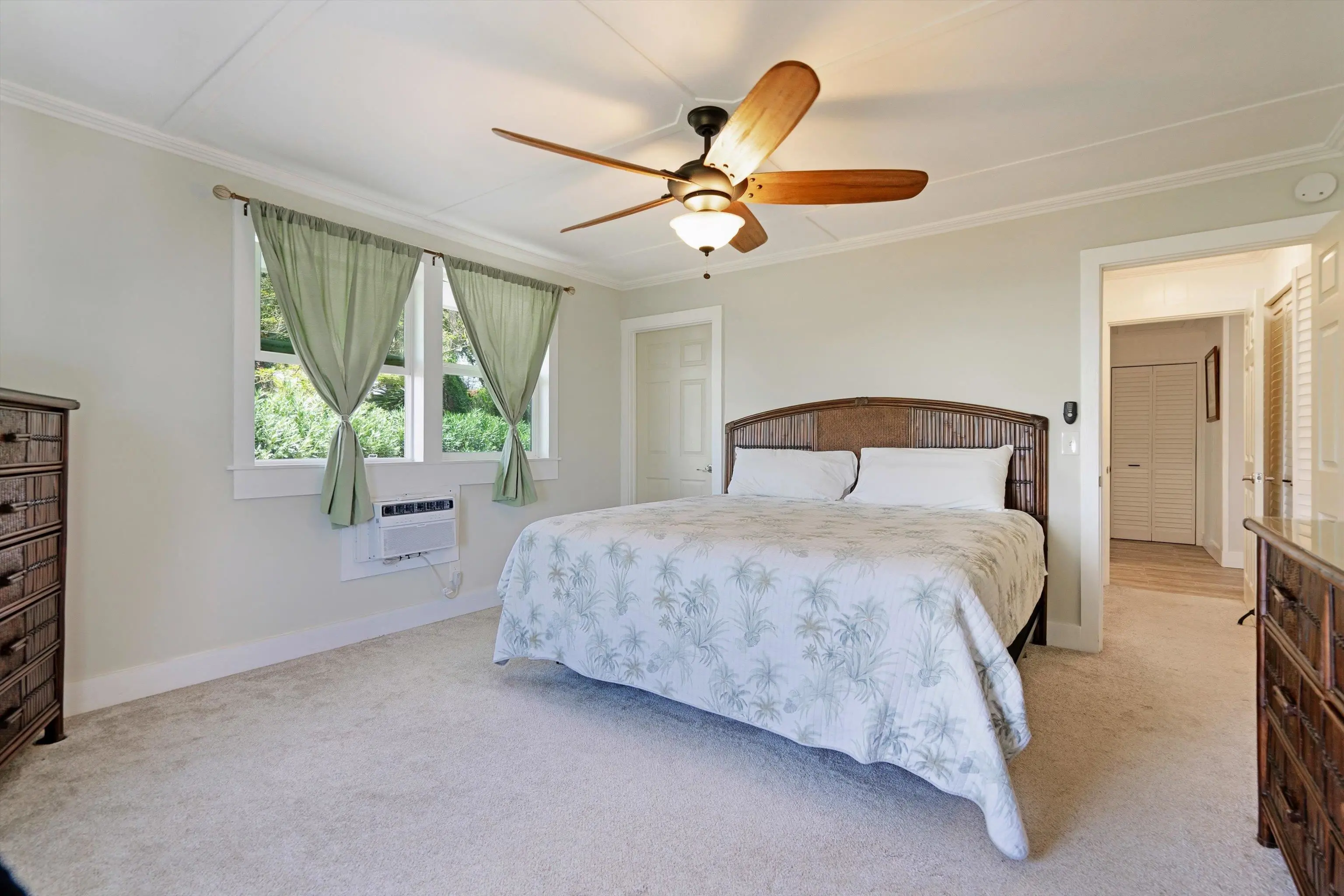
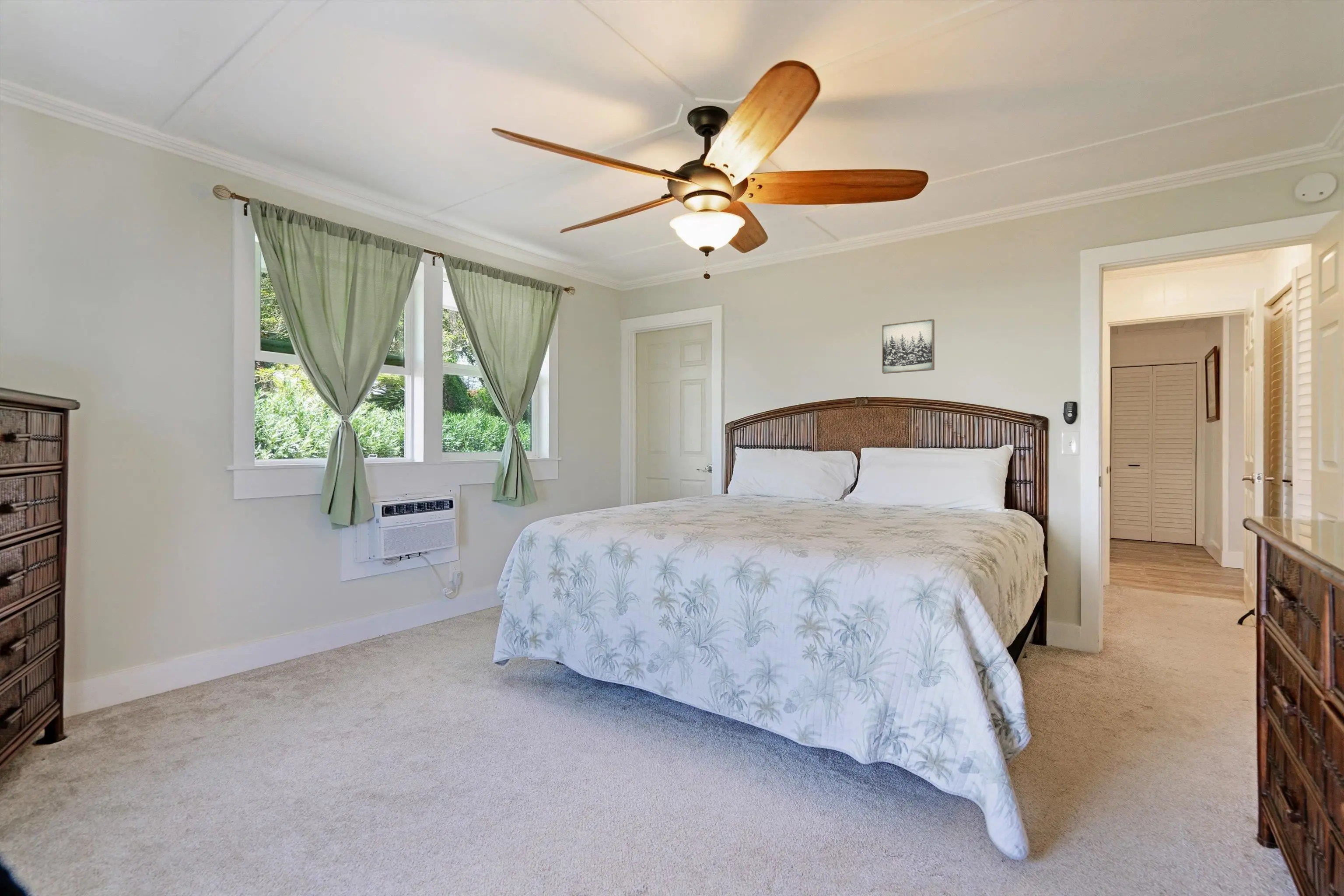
+ wall art (907, 347)
